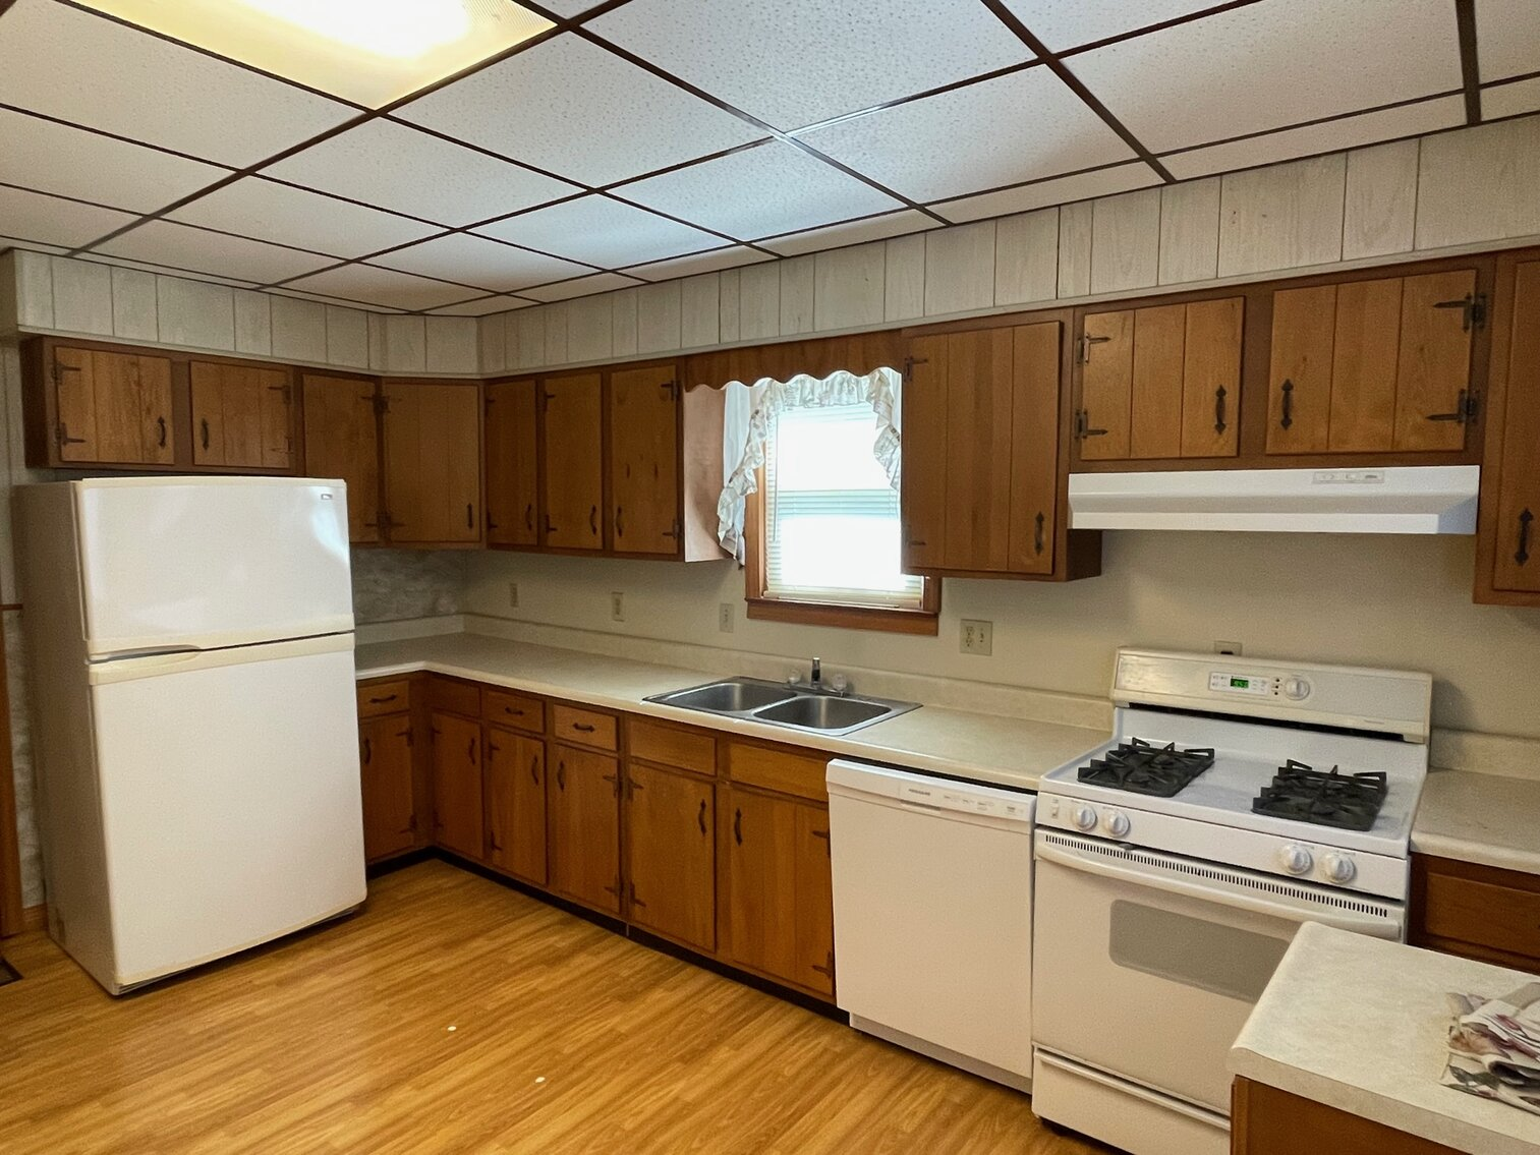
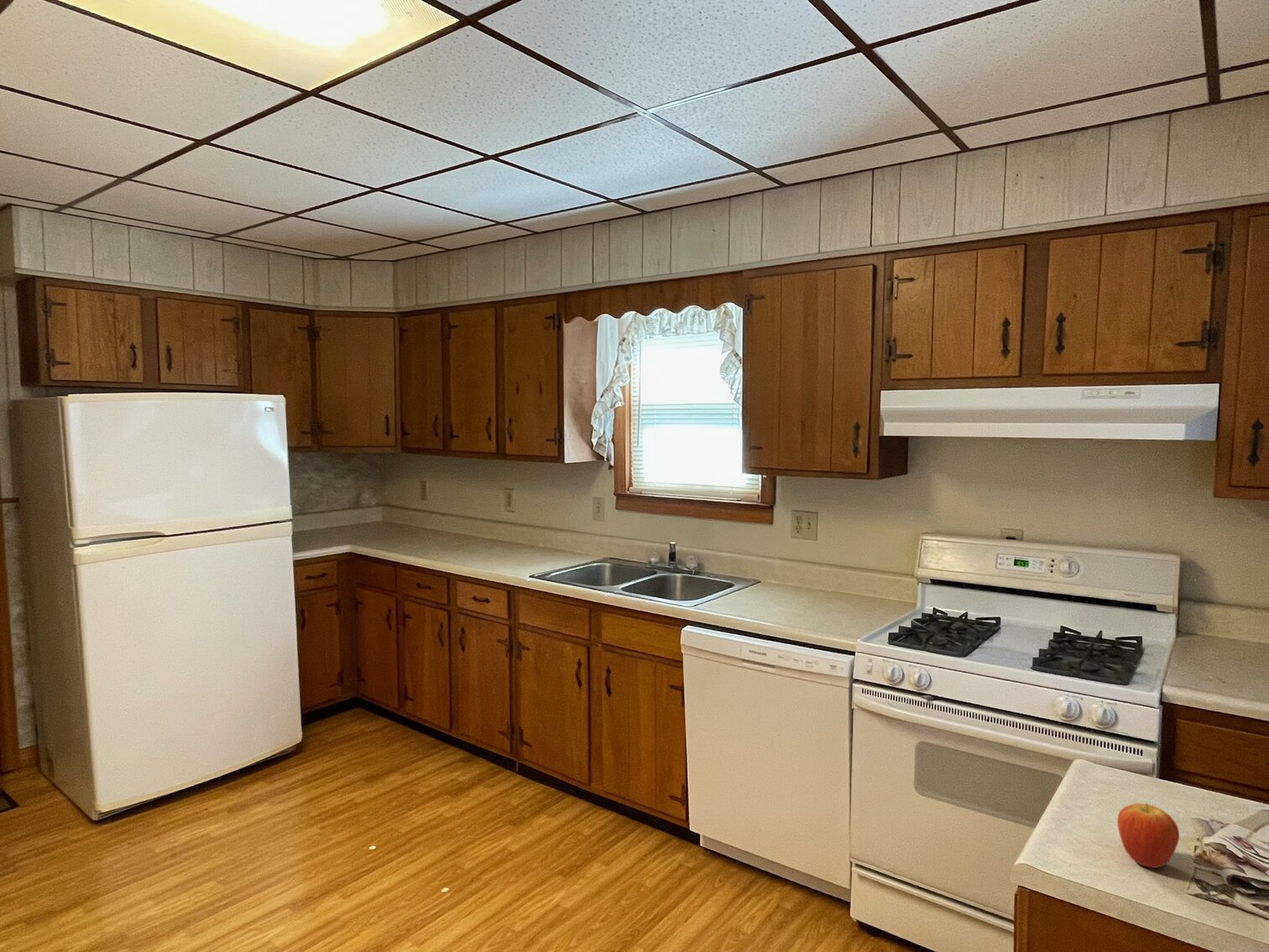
+ fruit (1147, 832)
